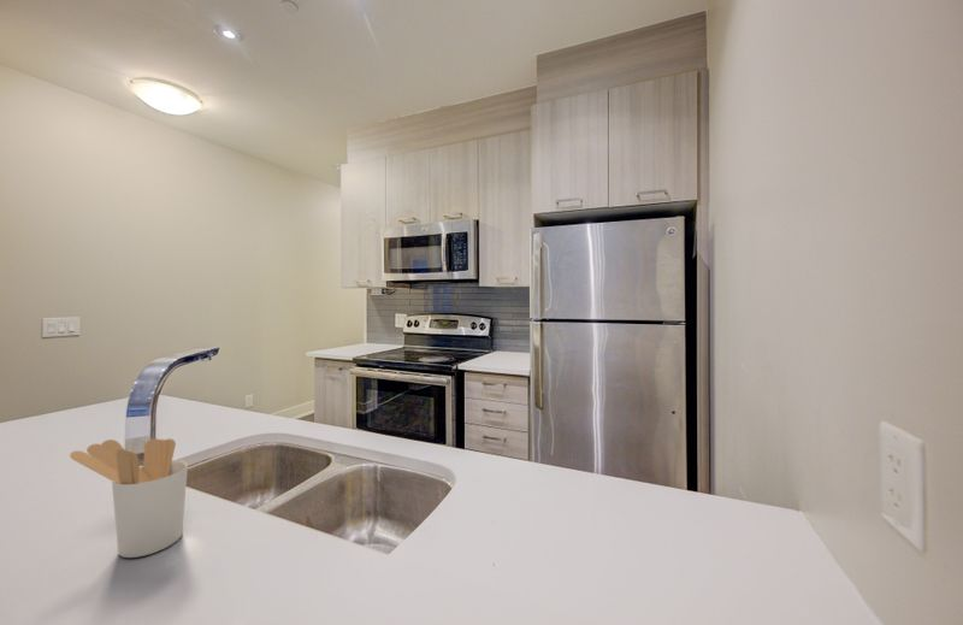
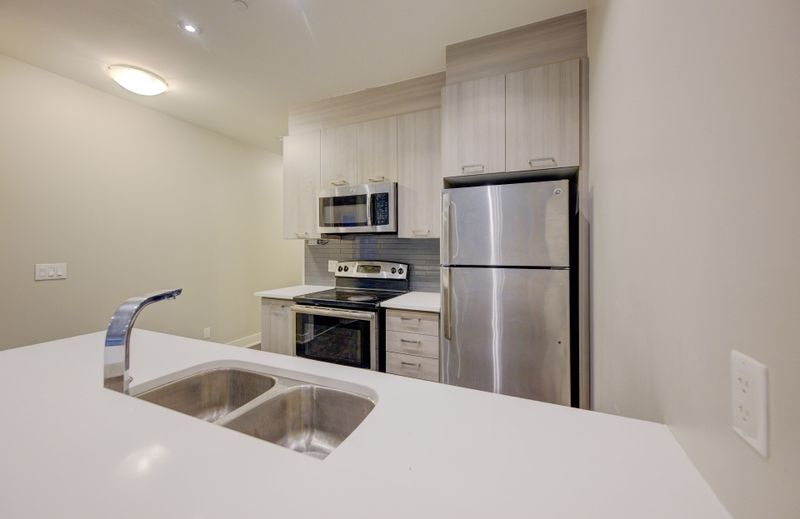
- utensil holder (134, 490)
